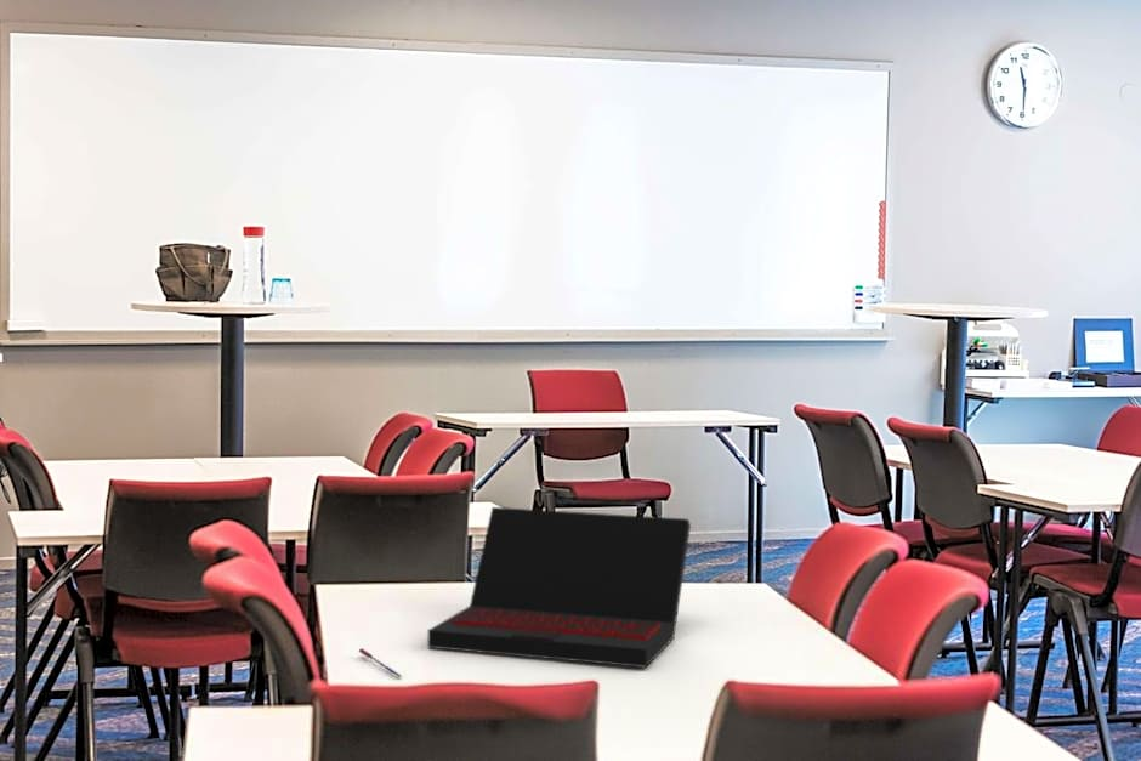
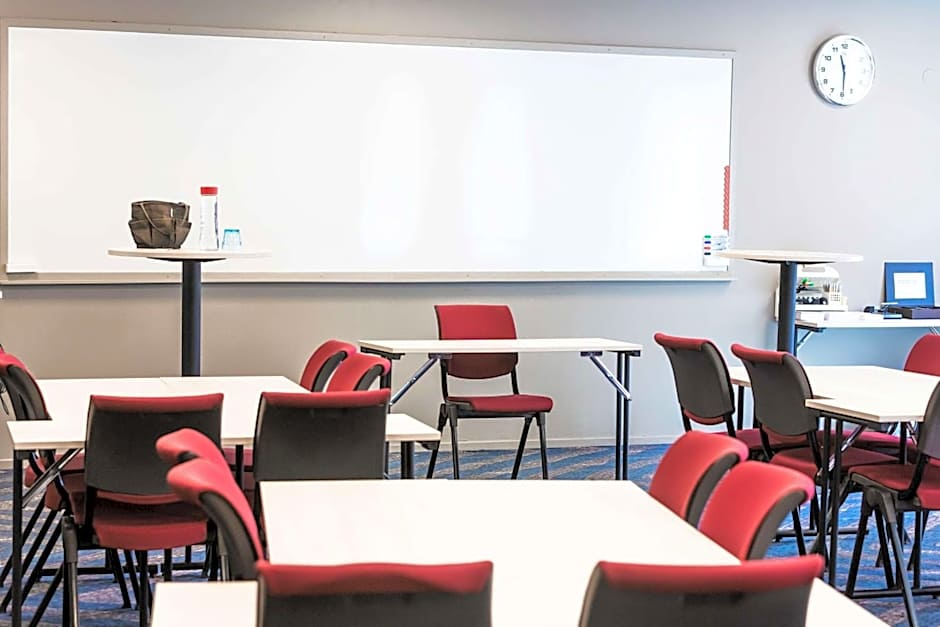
- laptop (564, 579)
- pen (380, 663)
